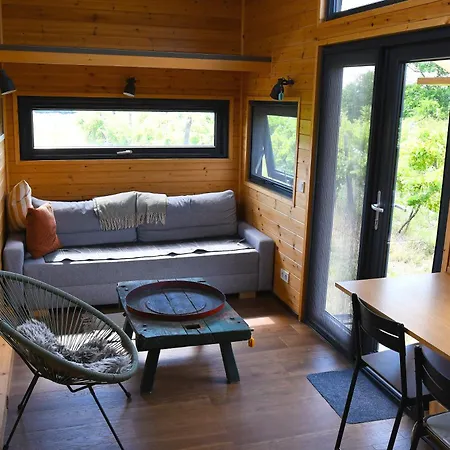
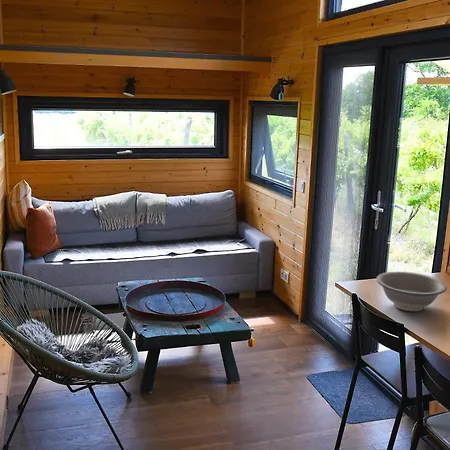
+ bowl (409, 293)
